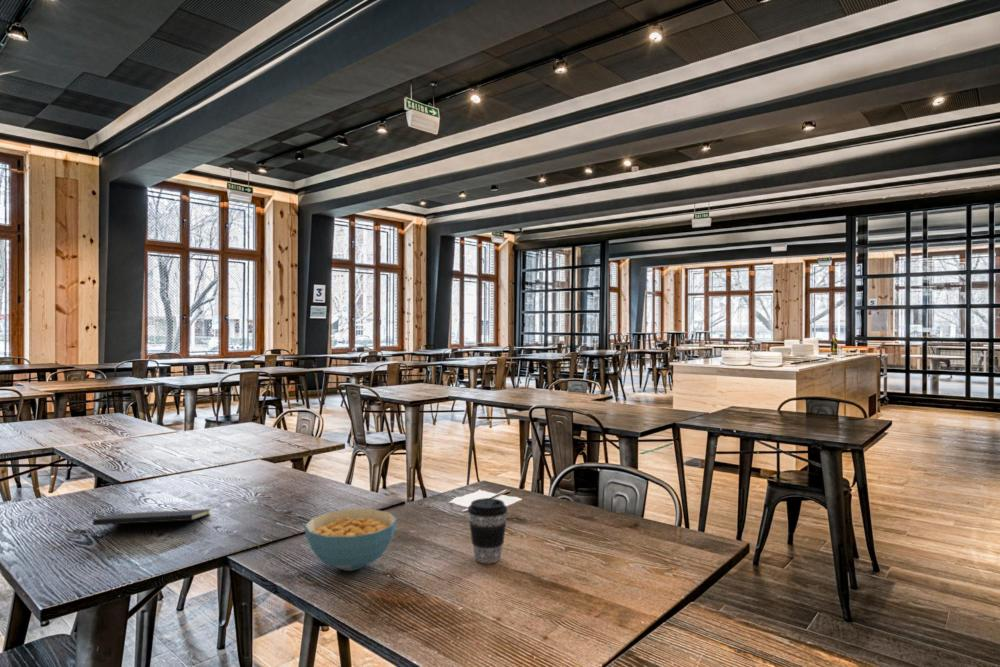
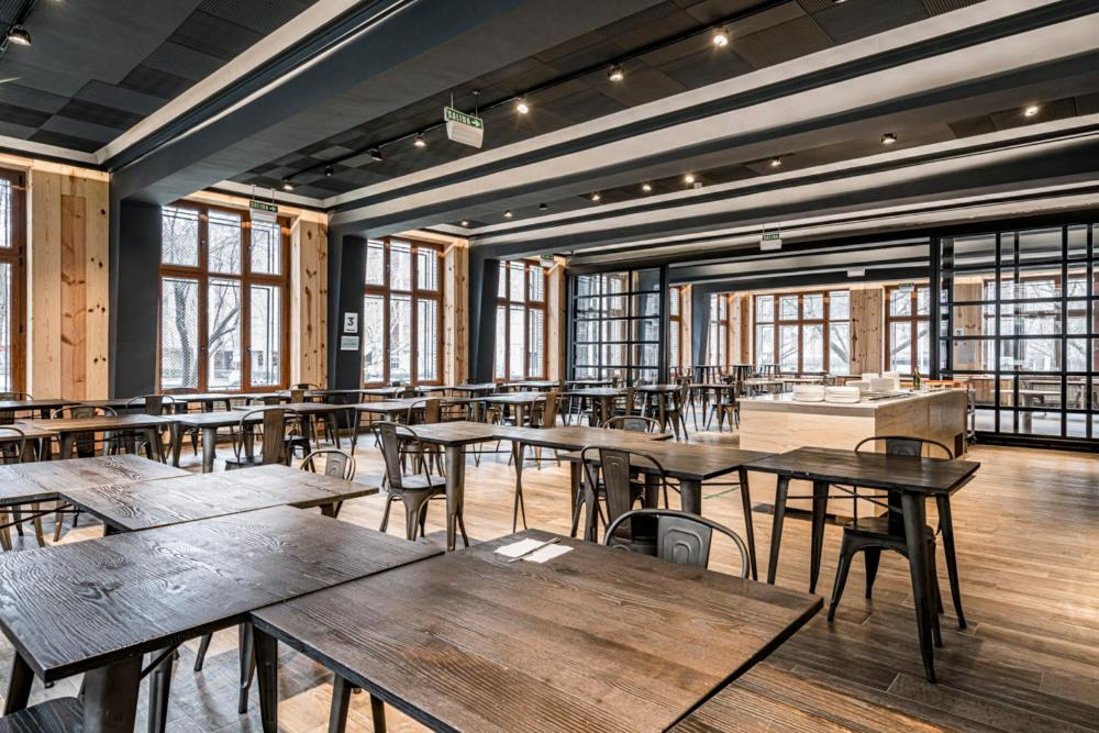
- cereal bowl (351, 543)
- notepad (155, 516)
- coffee cup (487, 530)
